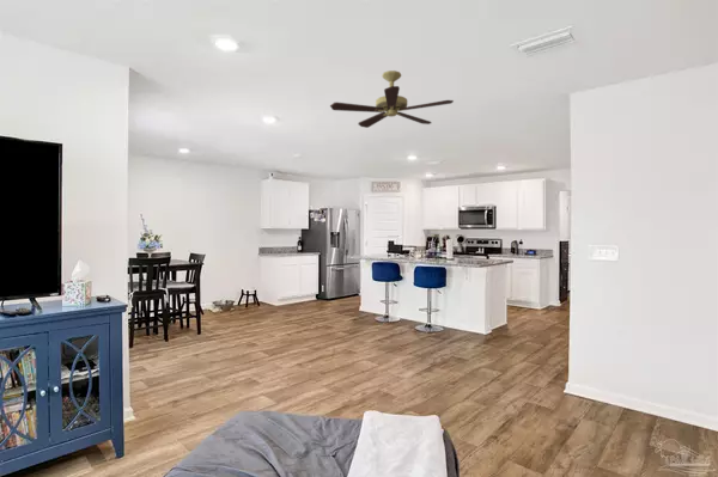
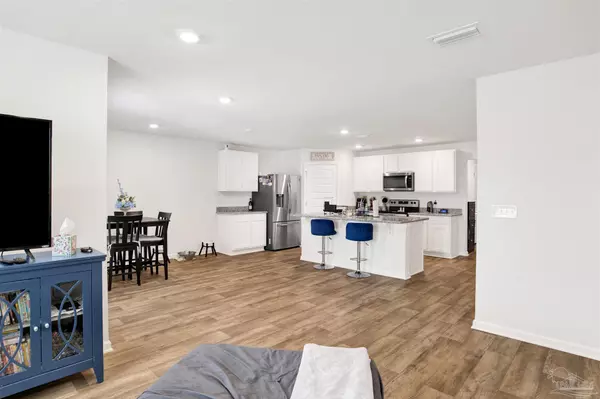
- ceiling fan (390, 92)
